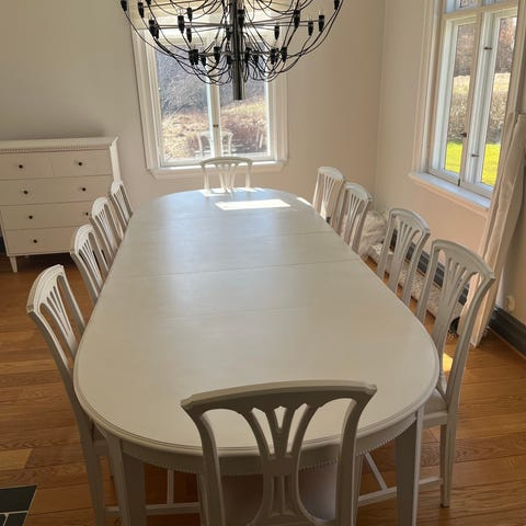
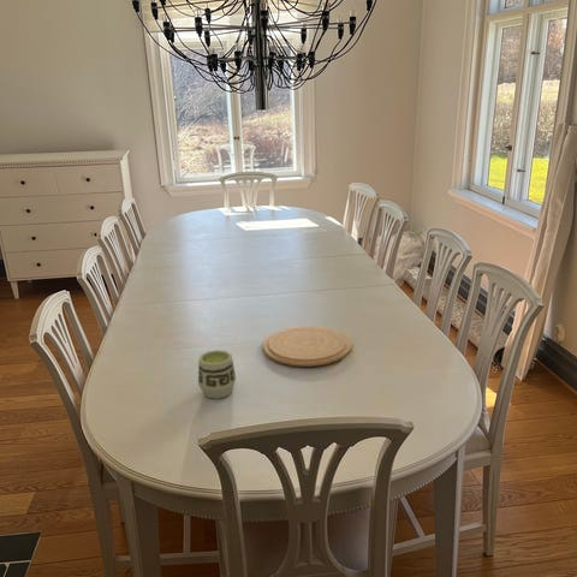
+ plate (307, 344)
+ cup (216, 374)
